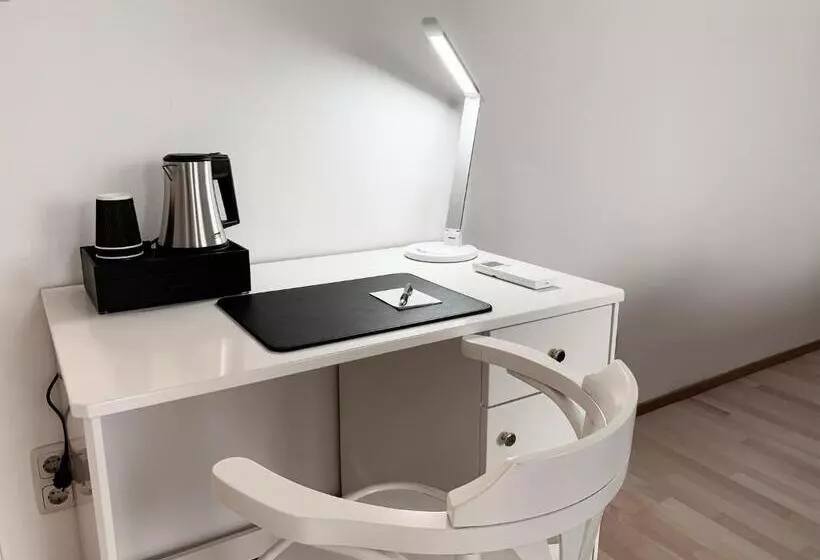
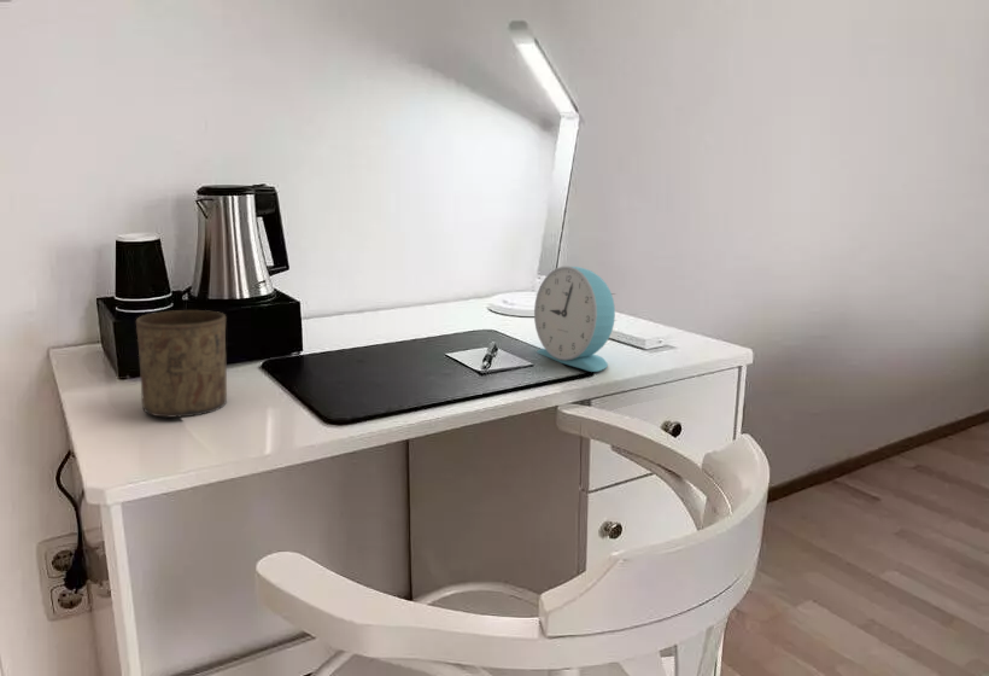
+ cup (183, 362)
+ alarm clock (578, 313)
